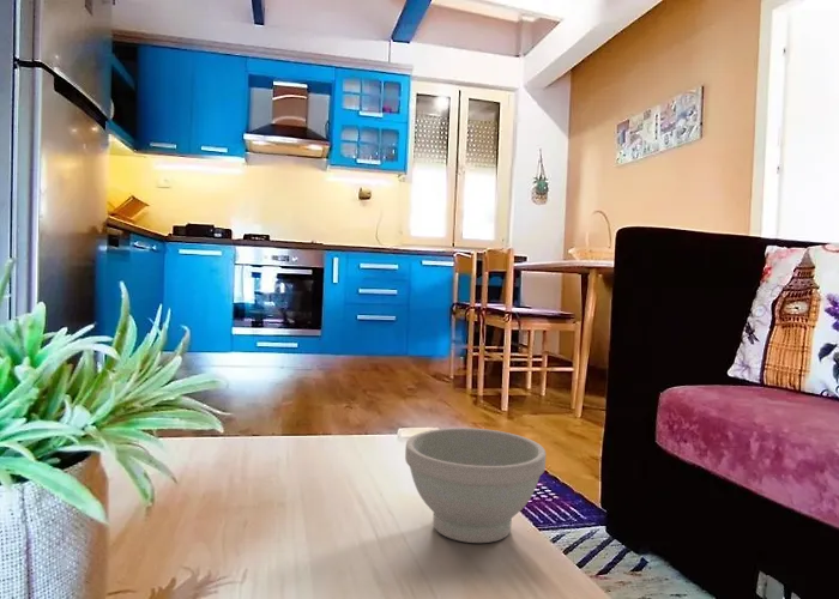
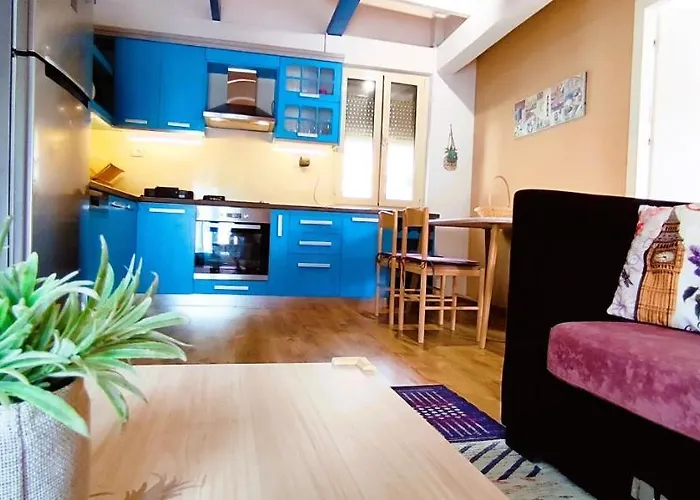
- bowl (473, 485)
